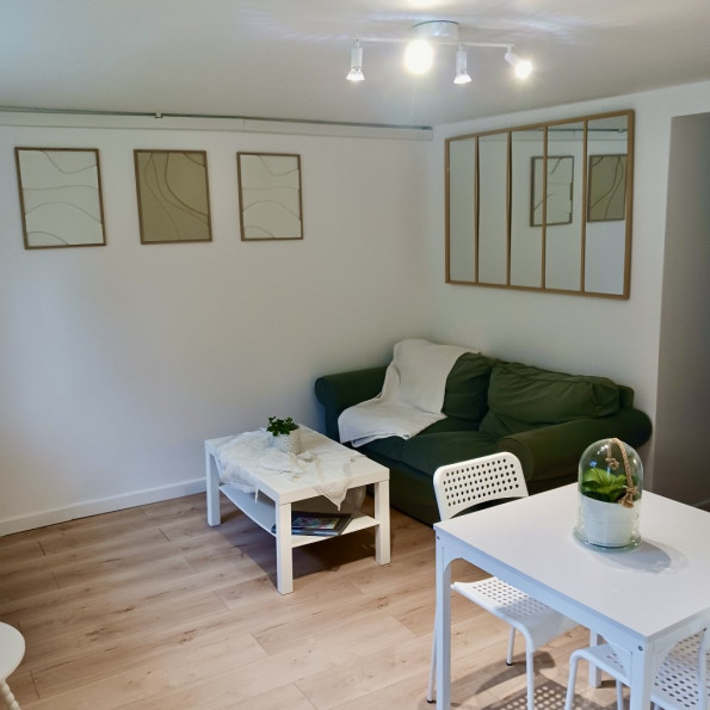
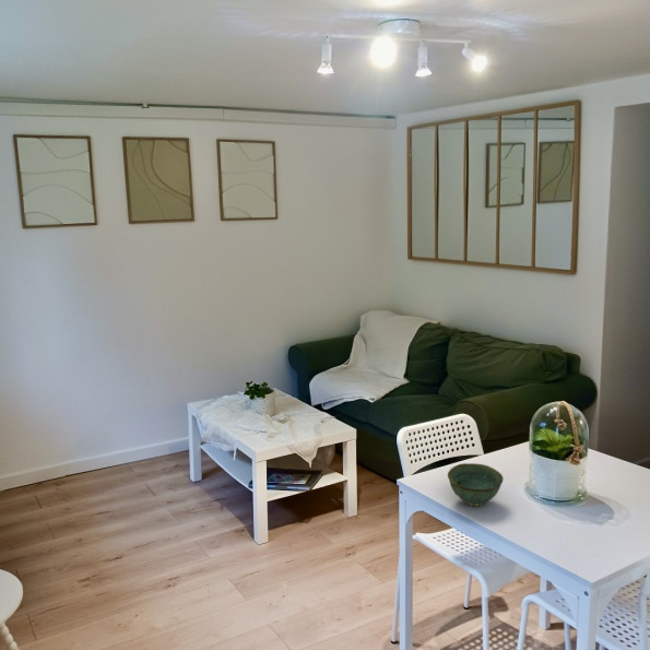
+ bowl (474, 487)
